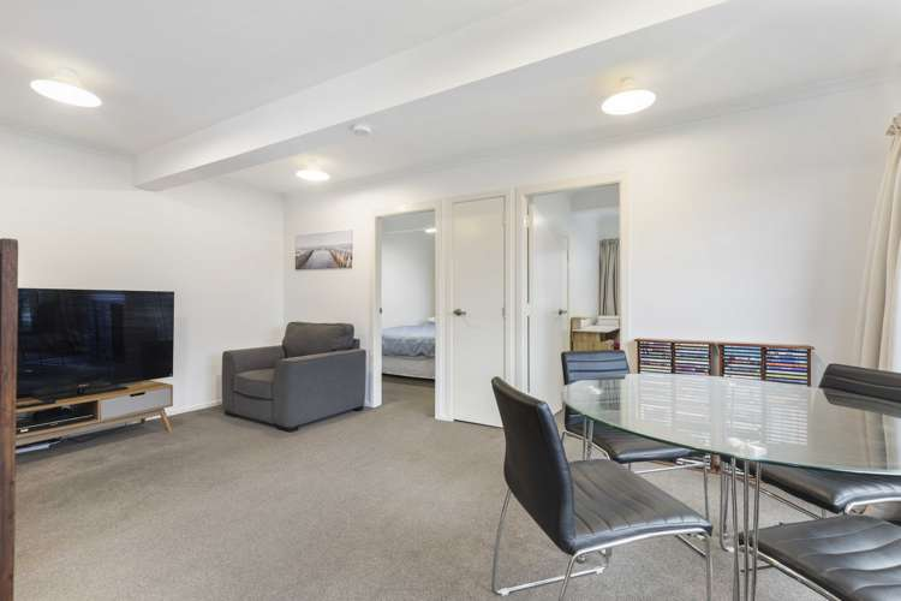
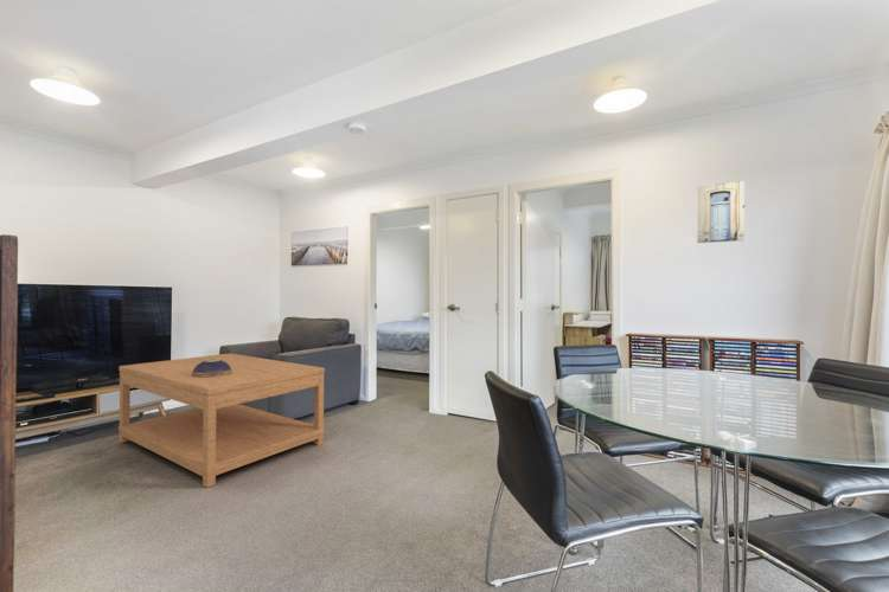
+ wall art (719, 213)
+ decorative bowl (212, 366)
+ coffee table (220, 404)
